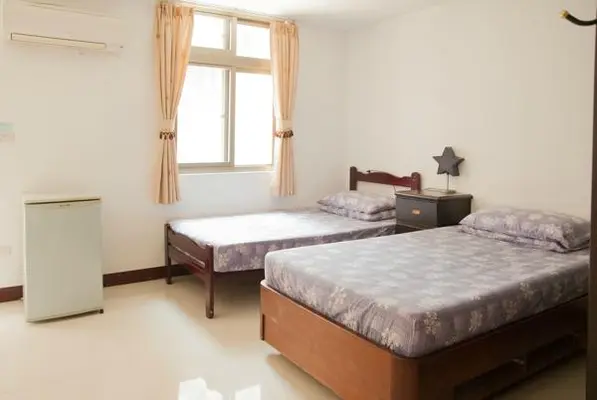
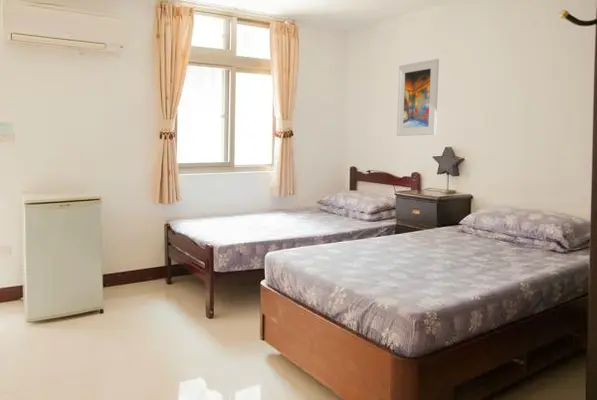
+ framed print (416, 99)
